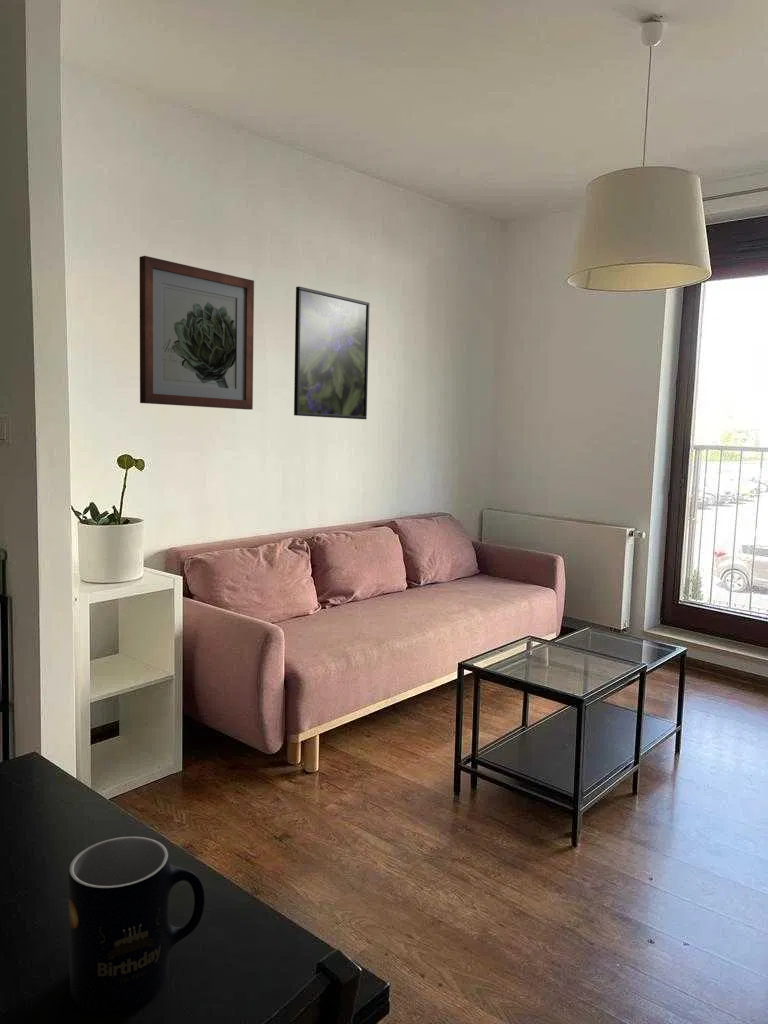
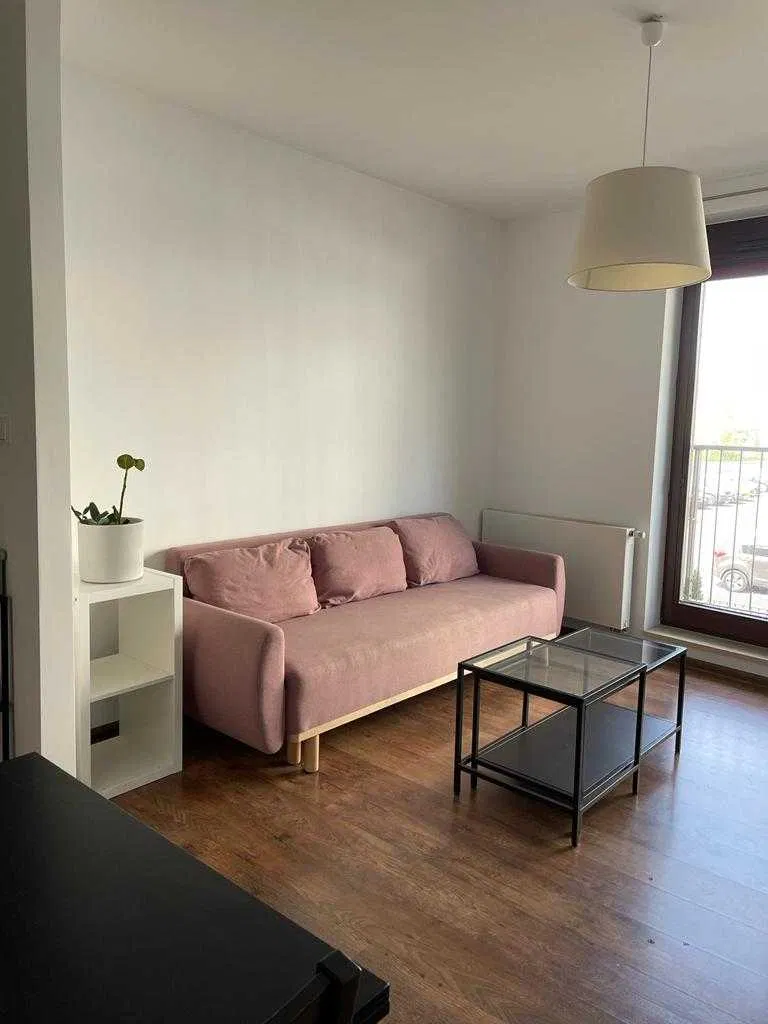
- wall art (200, 338)
- mug (136, 914)
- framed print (333, 356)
